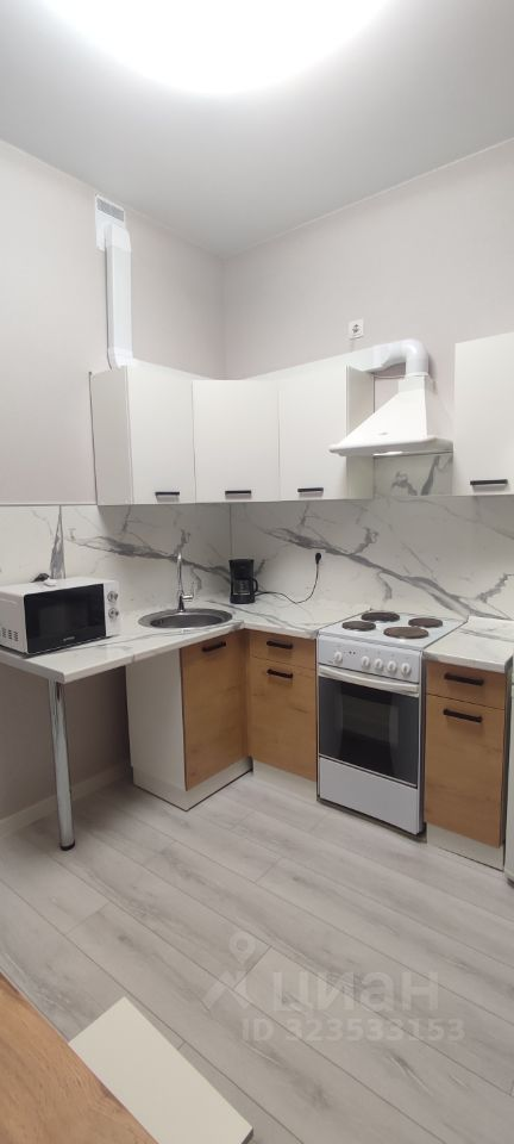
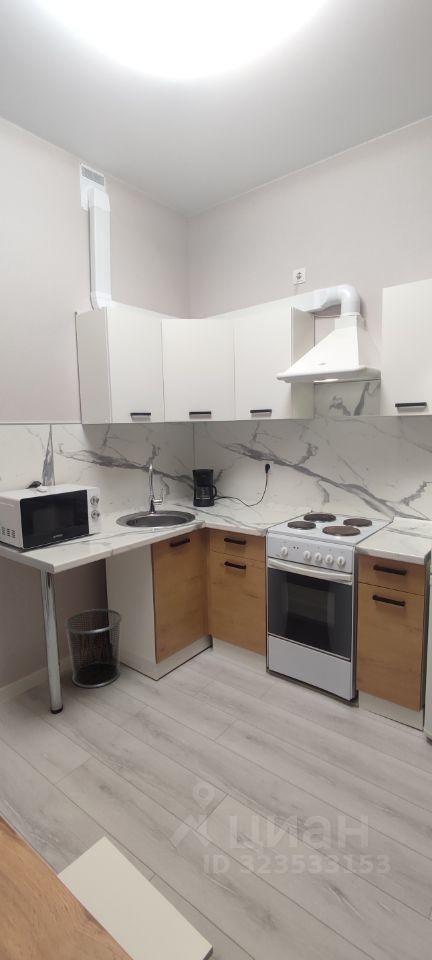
+ waste bin (95, 647)
